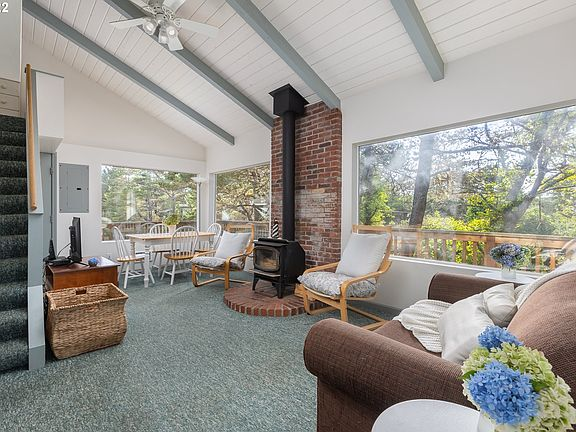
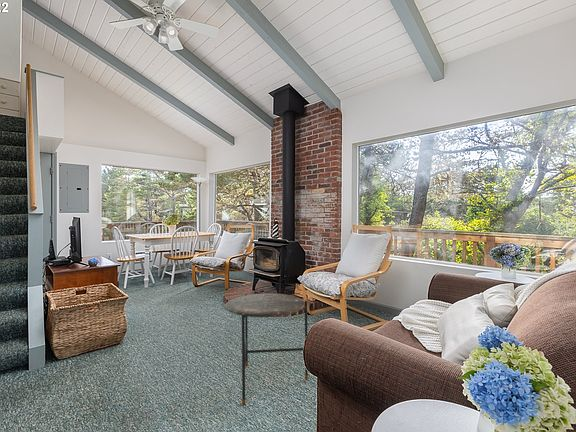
+ side table (269, 349)
